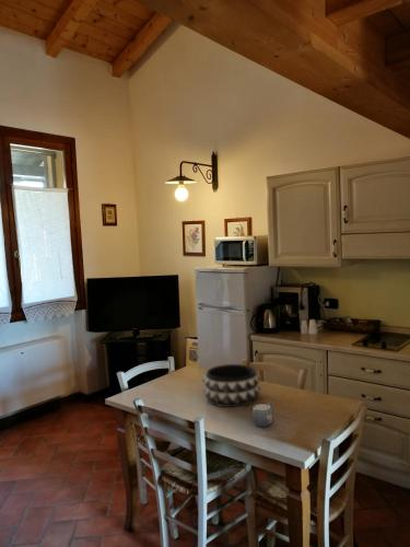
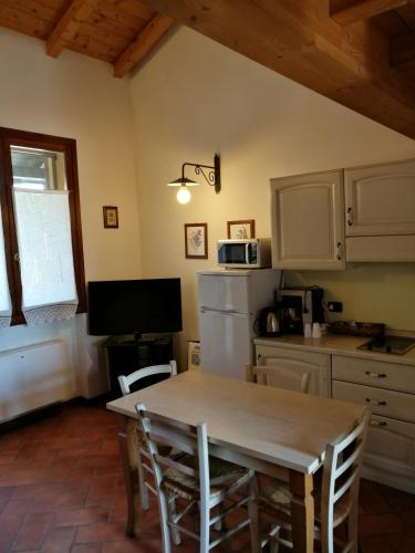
- mug (265, 414)
- decorative bowl (231, 384)
